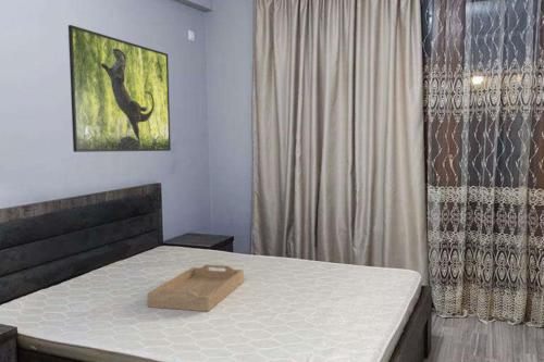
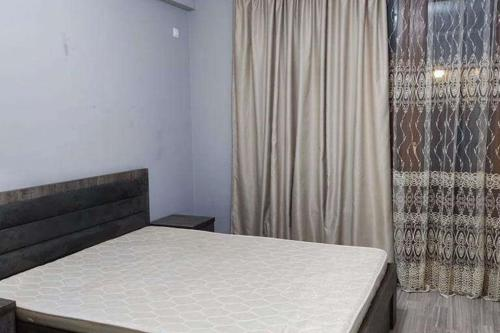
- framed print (126, 97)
- serving tray (199, 285)
